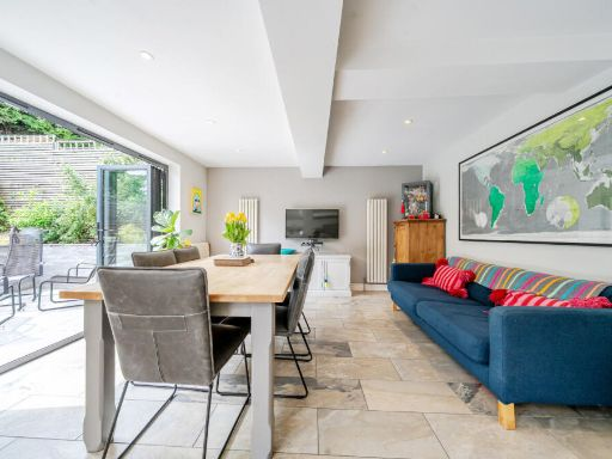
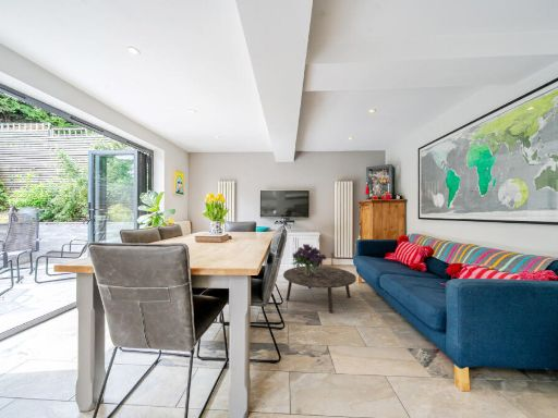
+ bouquet (307, 259)
+ coffee table (318, 286)
